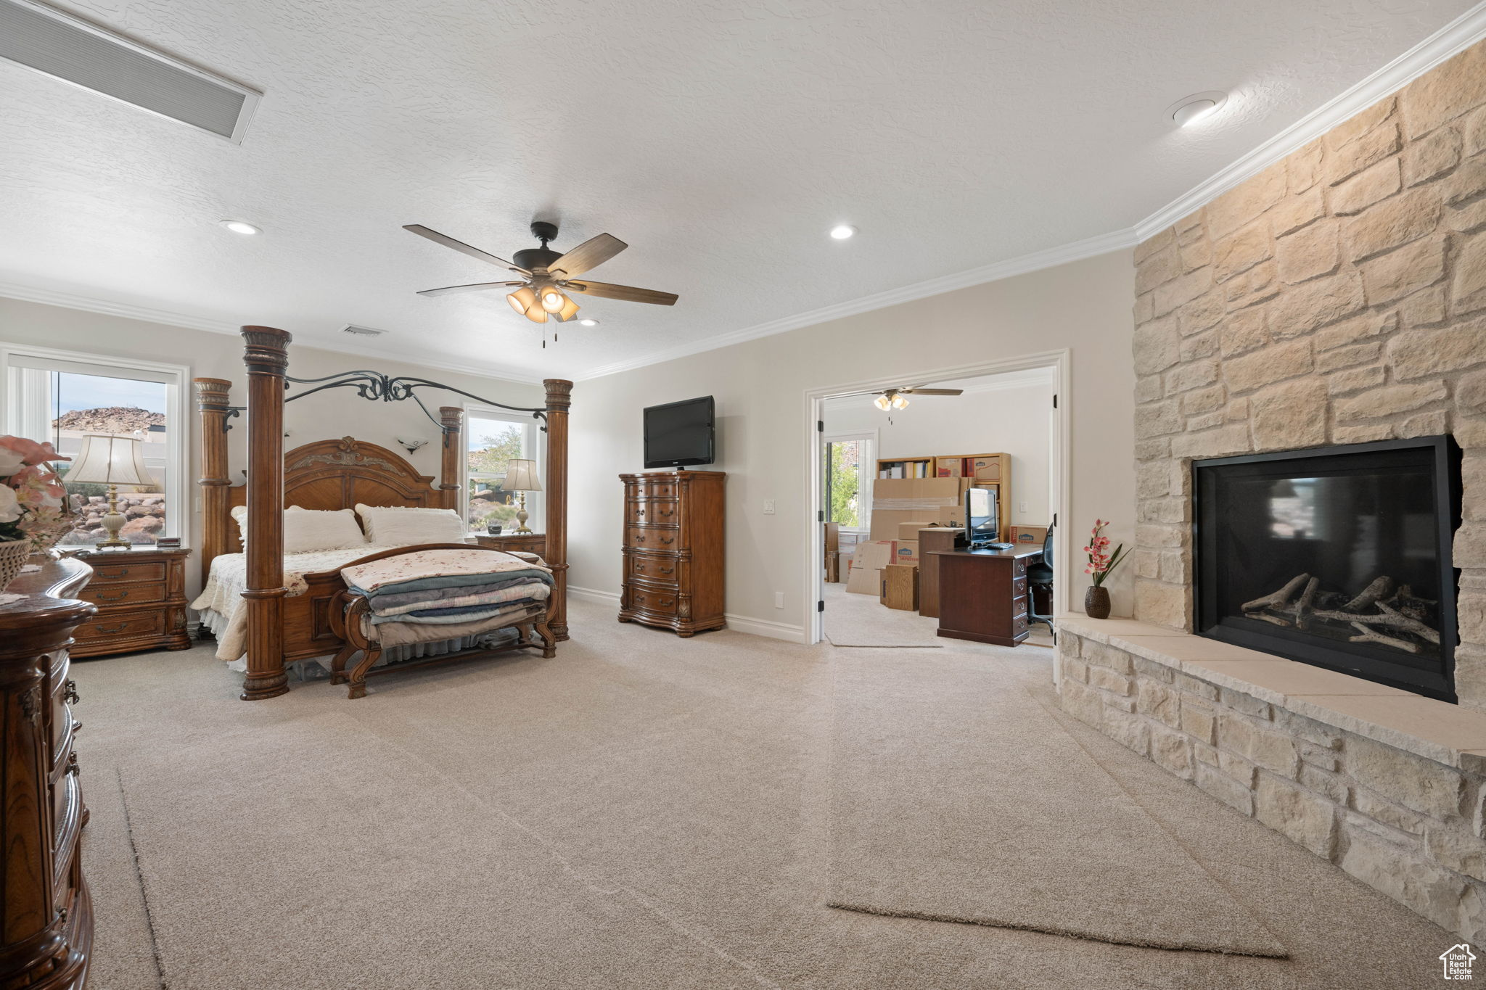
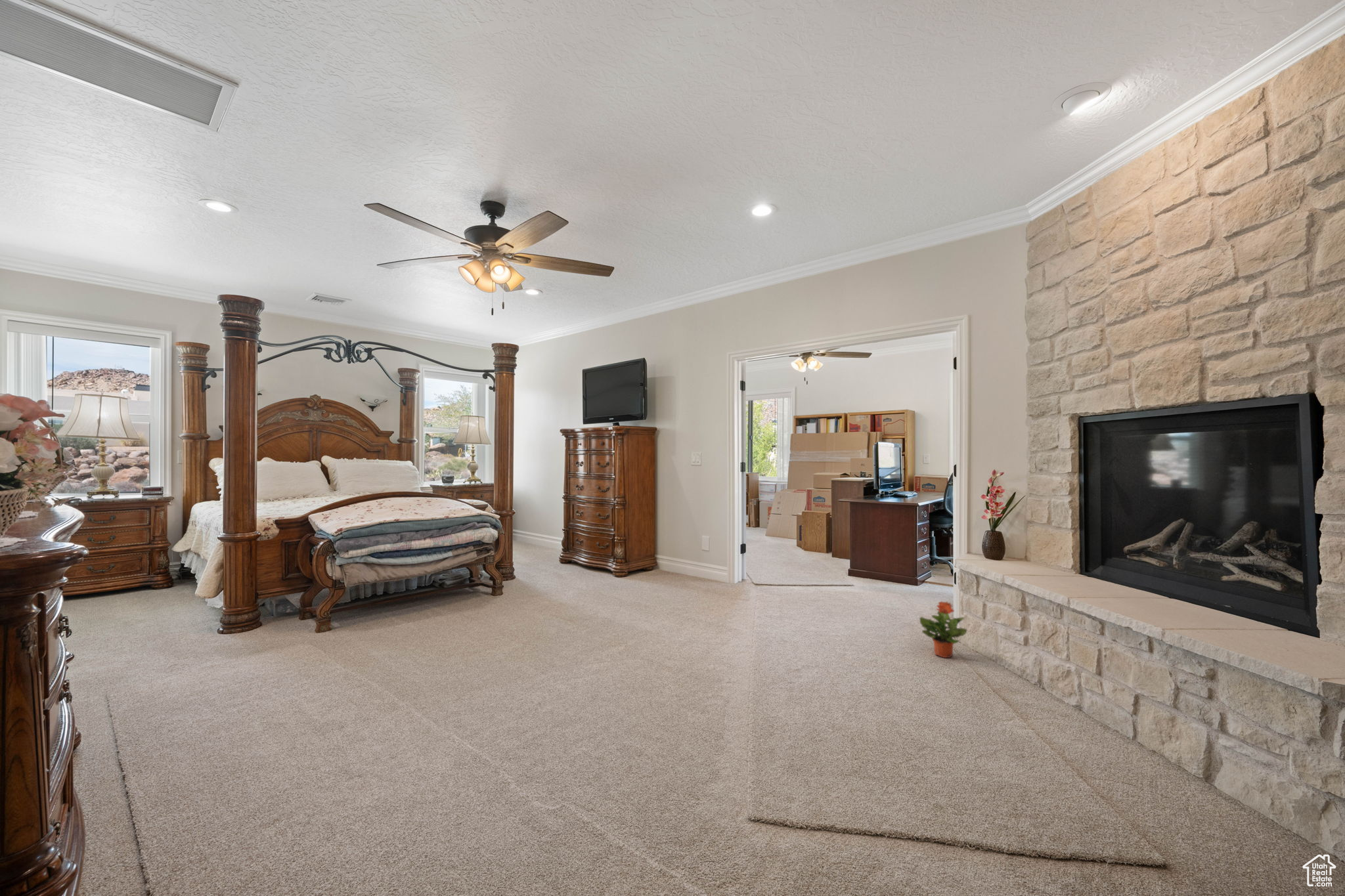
+ potted plant (944, 628)
